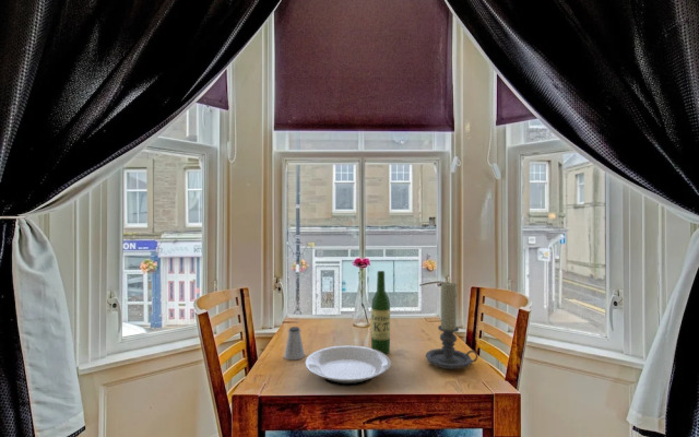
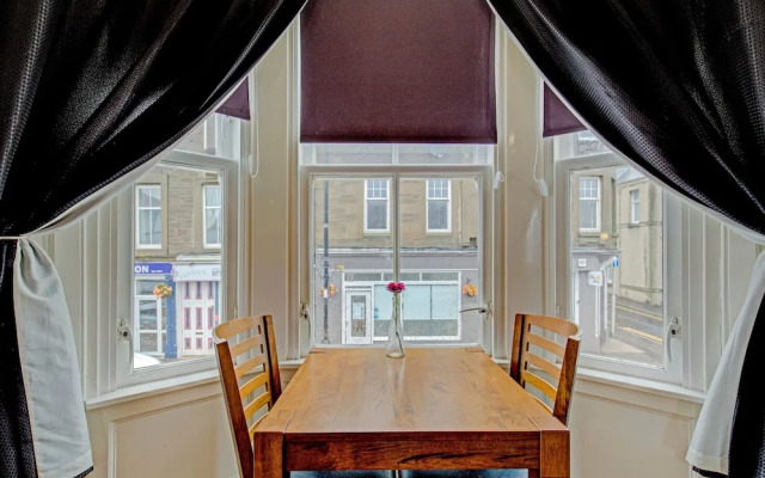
- plate (347, 367)
- candle holder (452, 322)
- saltshaker (294, 342)
- wine bottle (380, 311)
